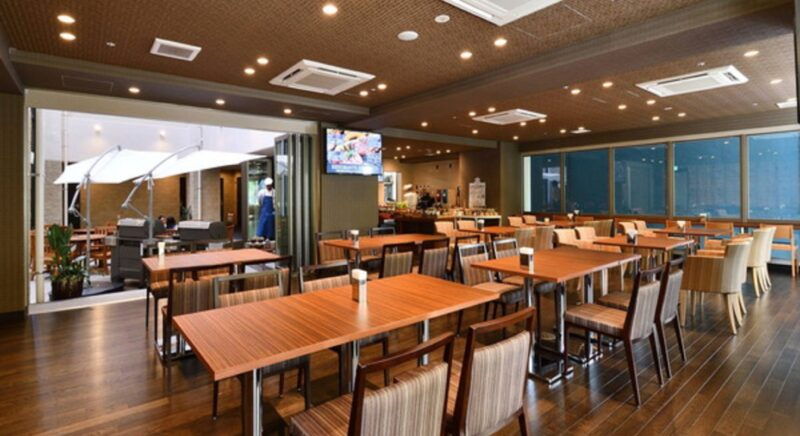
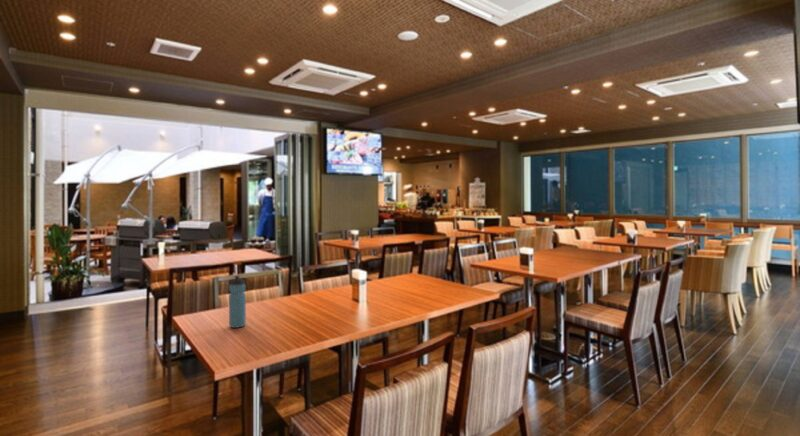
+ water bottle (237, 300)
